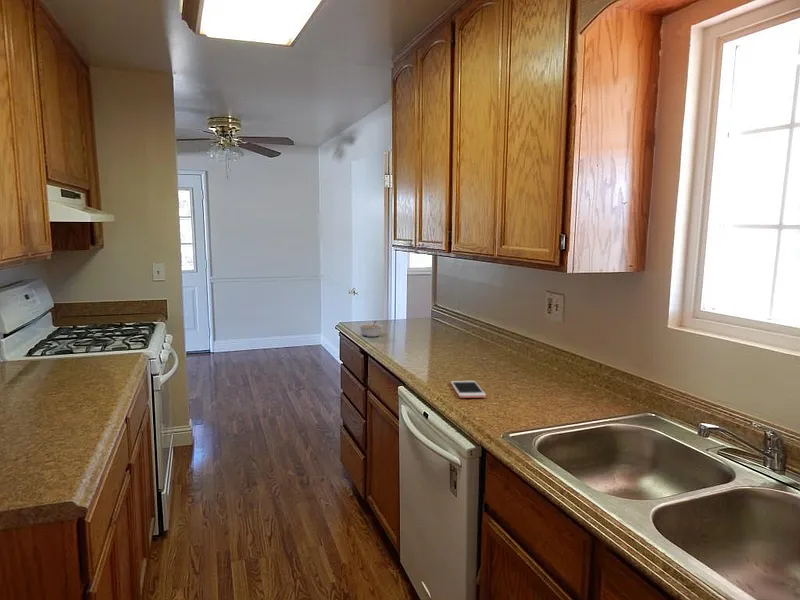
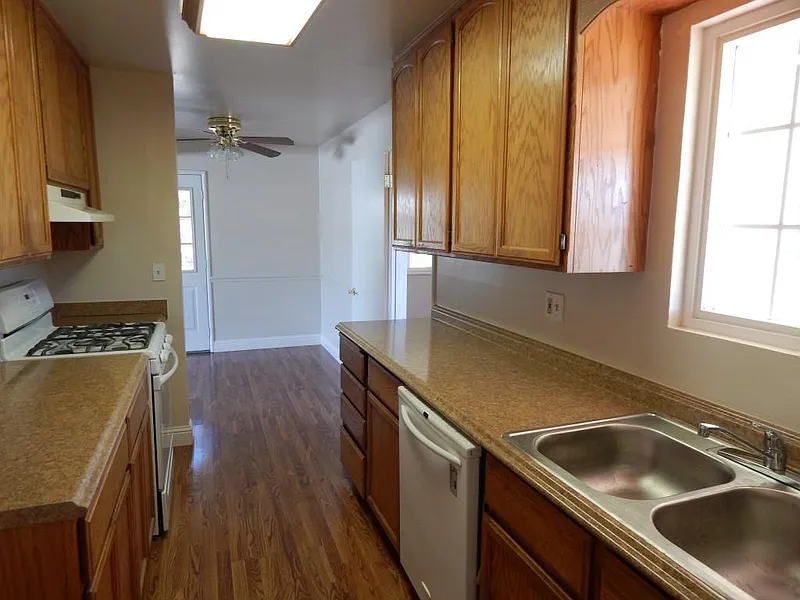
- legume (370, 329)
- cell phone (467, 388)
